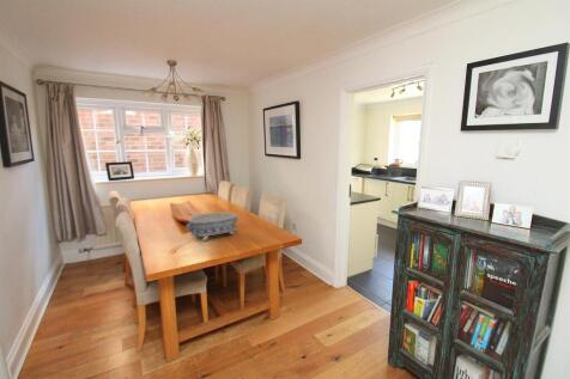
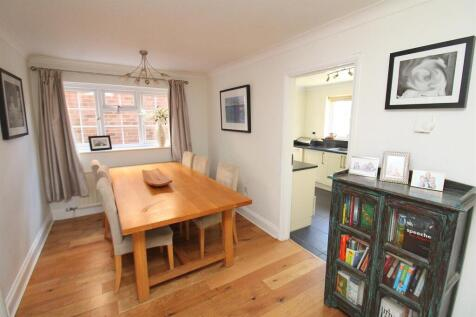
- decorative bowl (213, 225)
